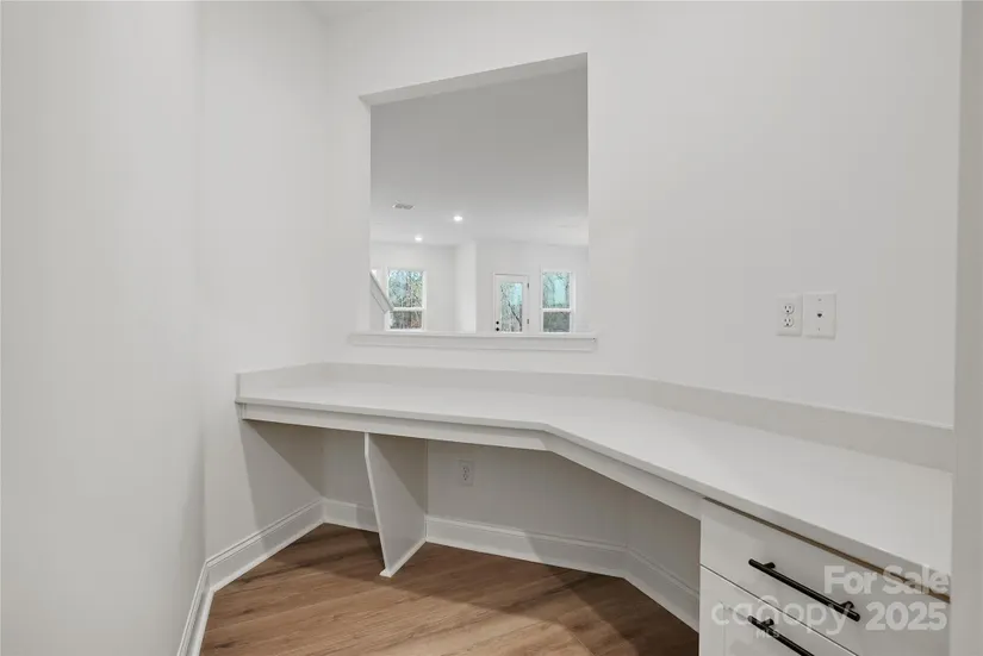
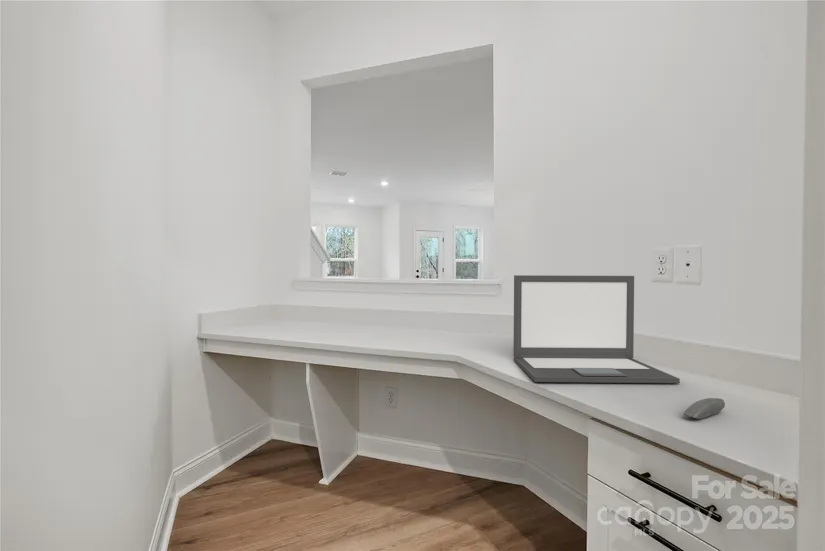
+ laptop (587, 323)
+ computer mouse (704, 407)
